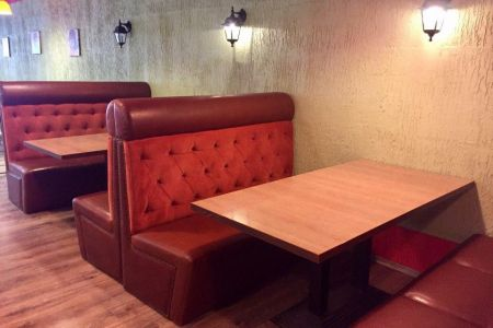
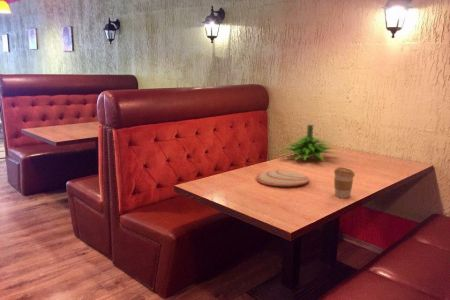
+ coffee cup (343, 182)
+ plate (282, 176)
+ plant (309, 141)
